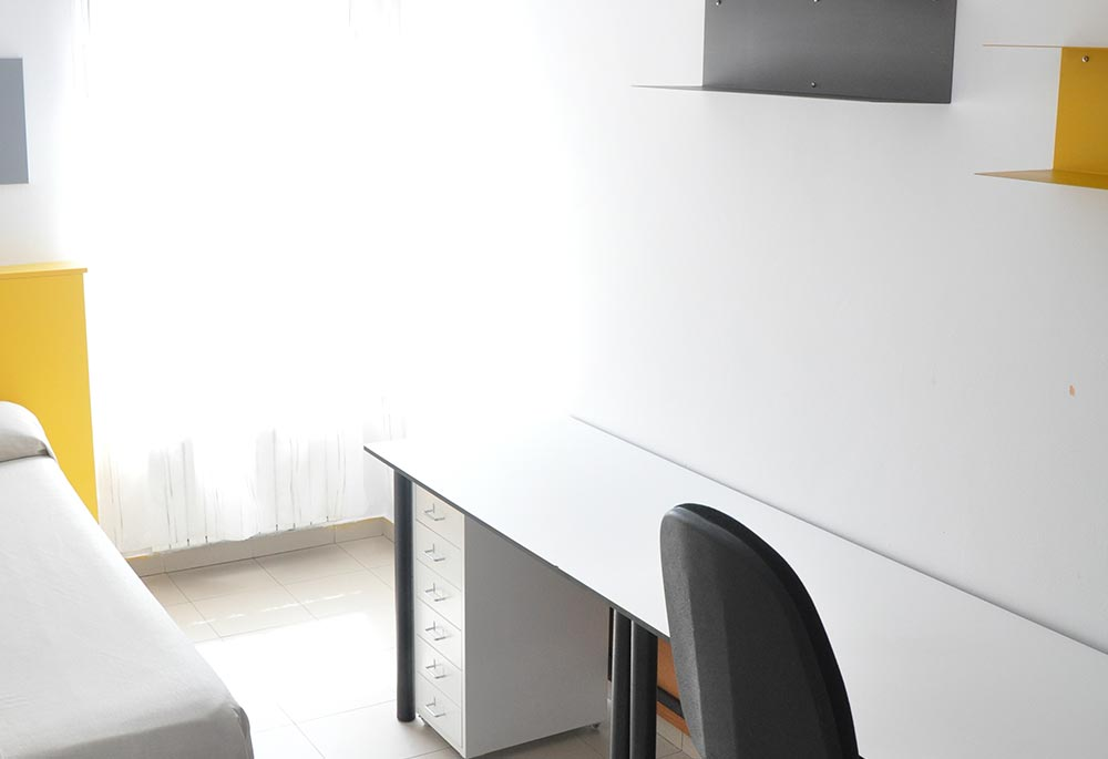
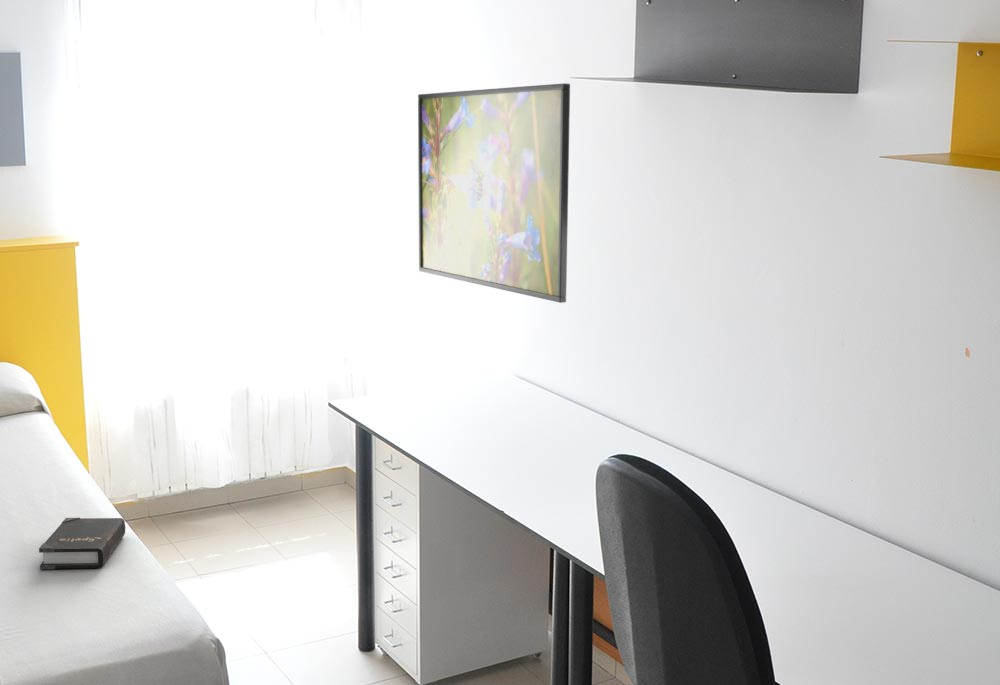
+ hardback book (84, 542)
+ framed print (485, 188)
